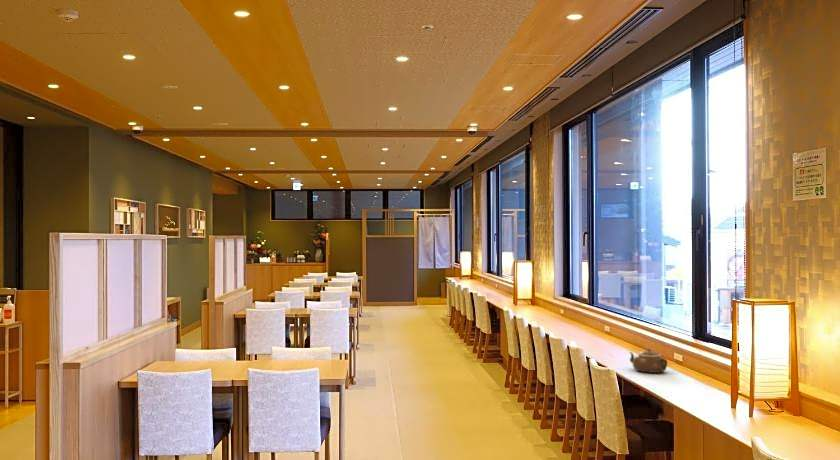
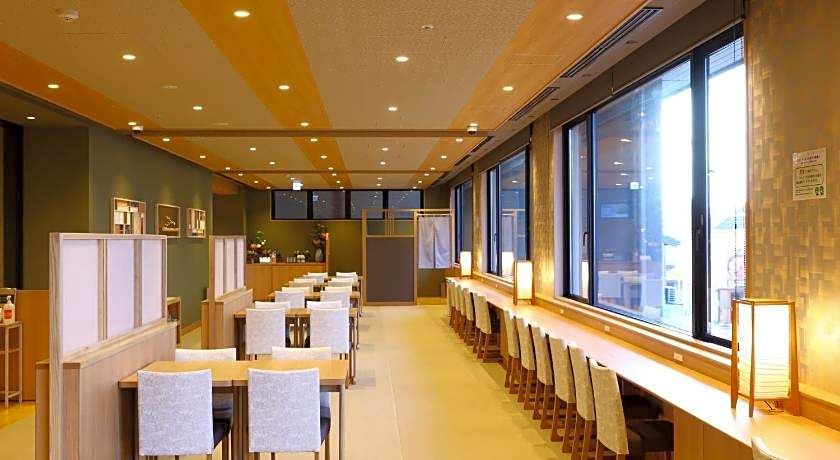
- teapot (648, 360)
